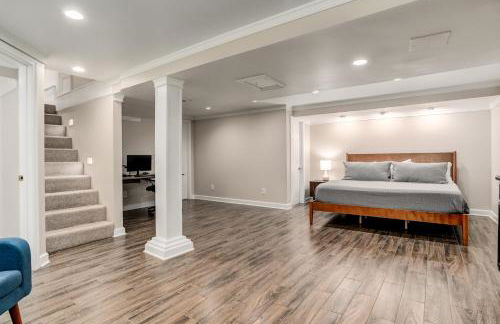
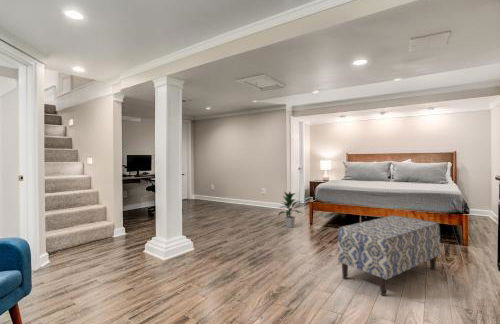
+ bench (390, 249)
+ indoor plant (289, 208)
